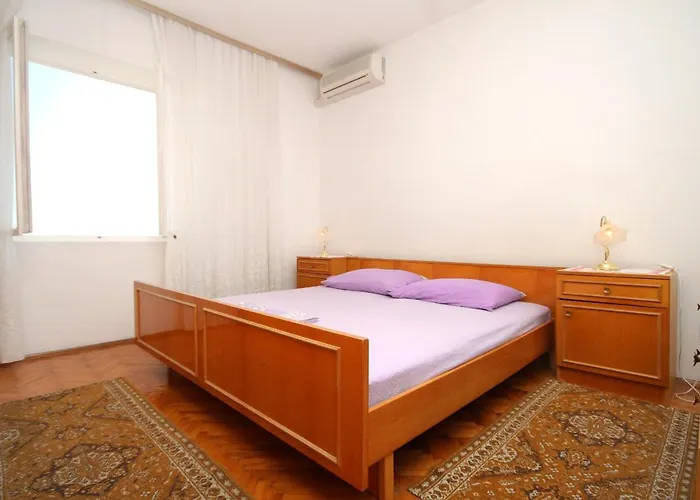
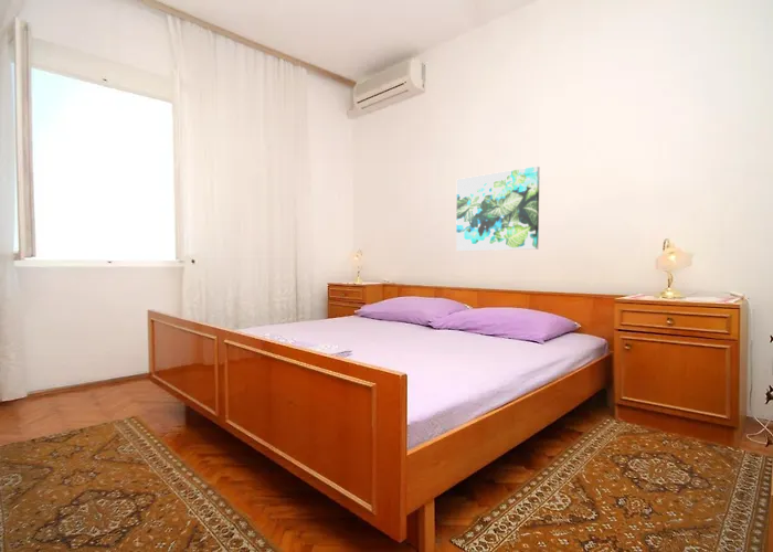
+ wall art (495, 212)
